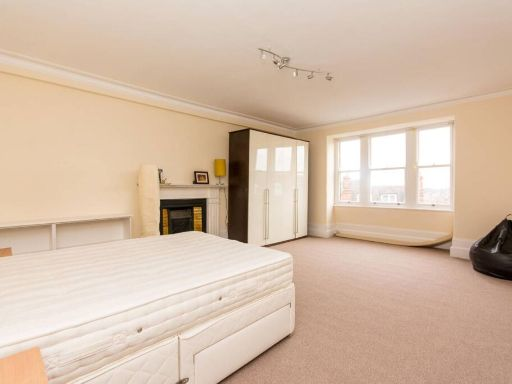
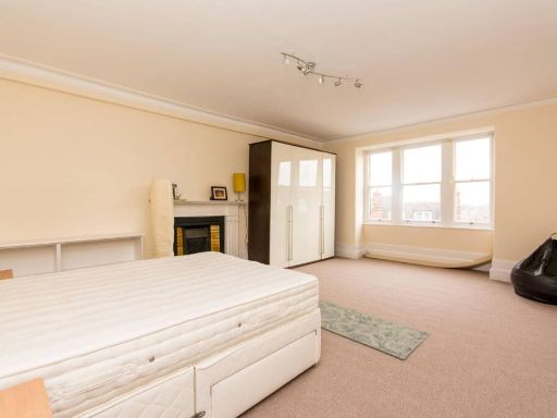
+ rug (351, 322)
